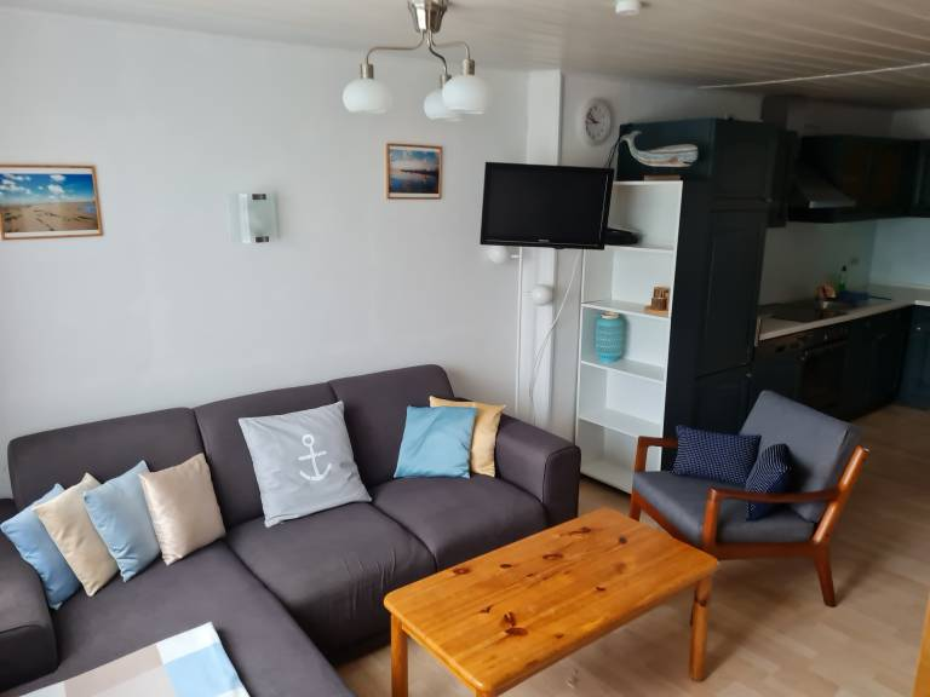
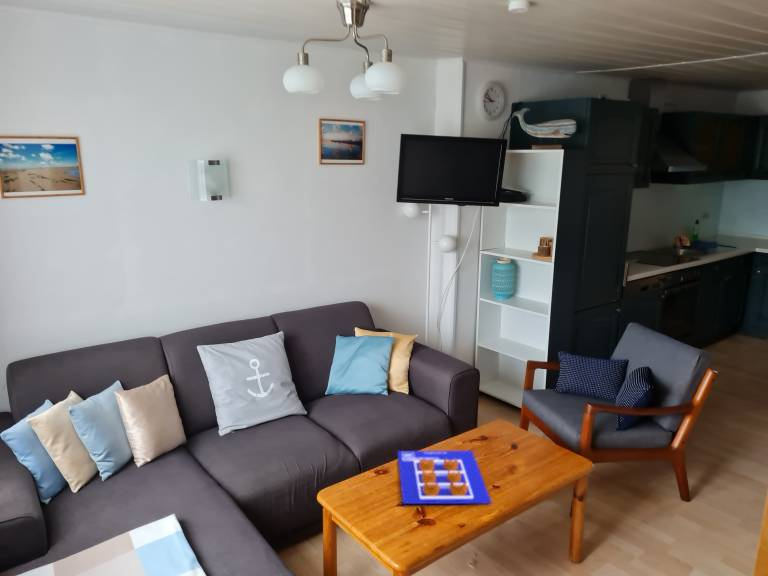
+ poster (440, 470)
